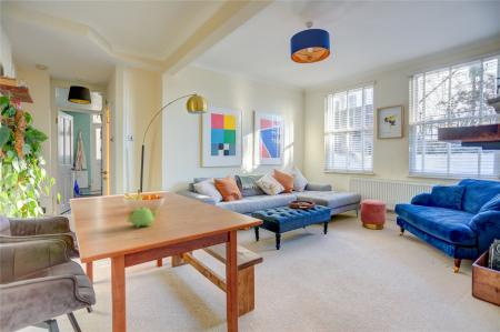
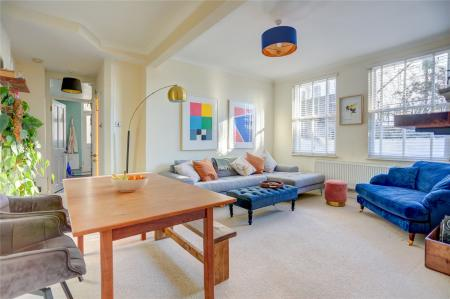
- teapot (143, 215)
